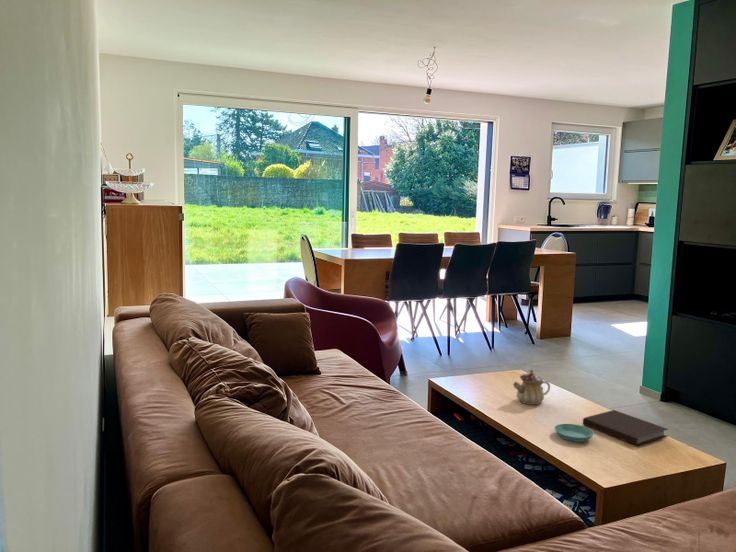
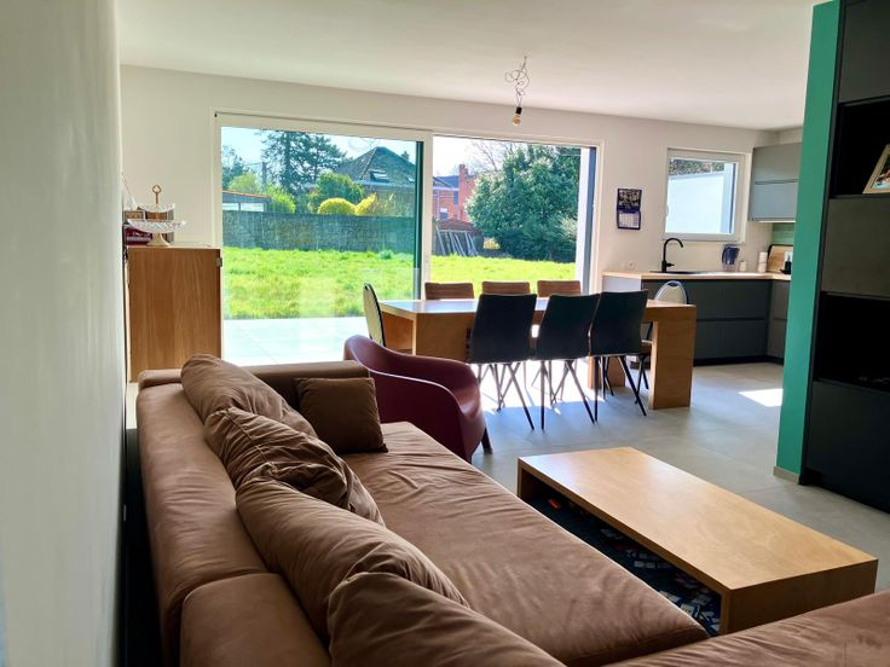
- teapot (532, 385)
- notebook (624, 426)
- saucer (573, 433)
